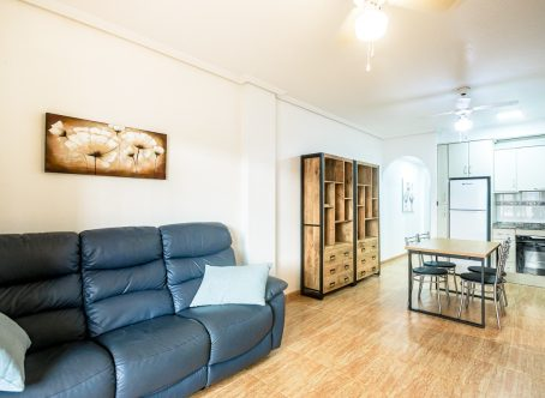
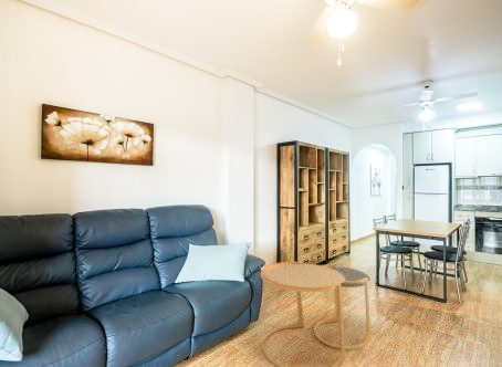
+ side table (323, 319)
